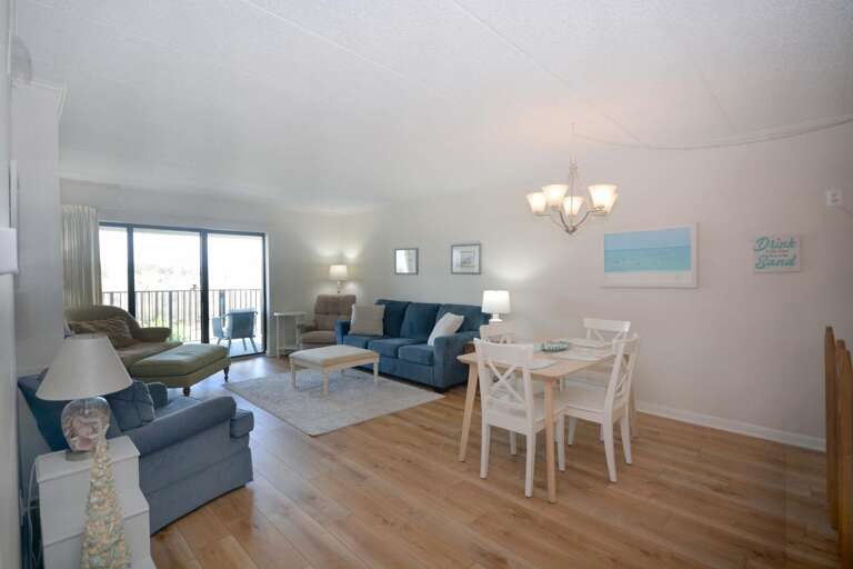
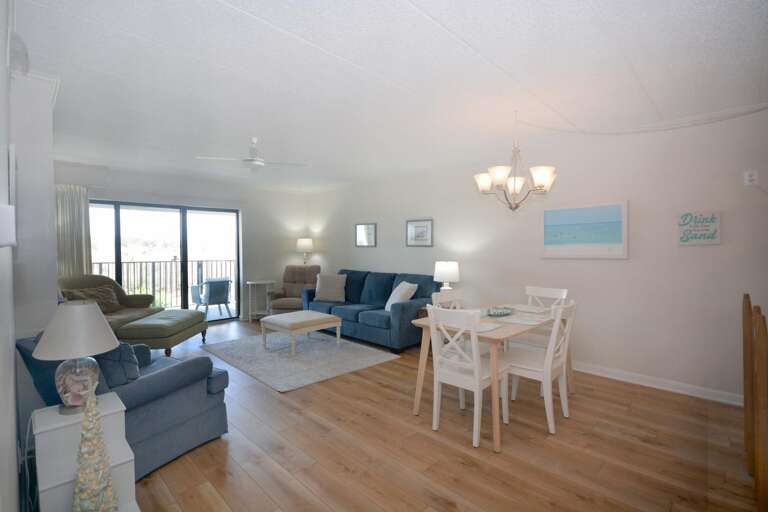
+ ceiling fan (253, 153)
